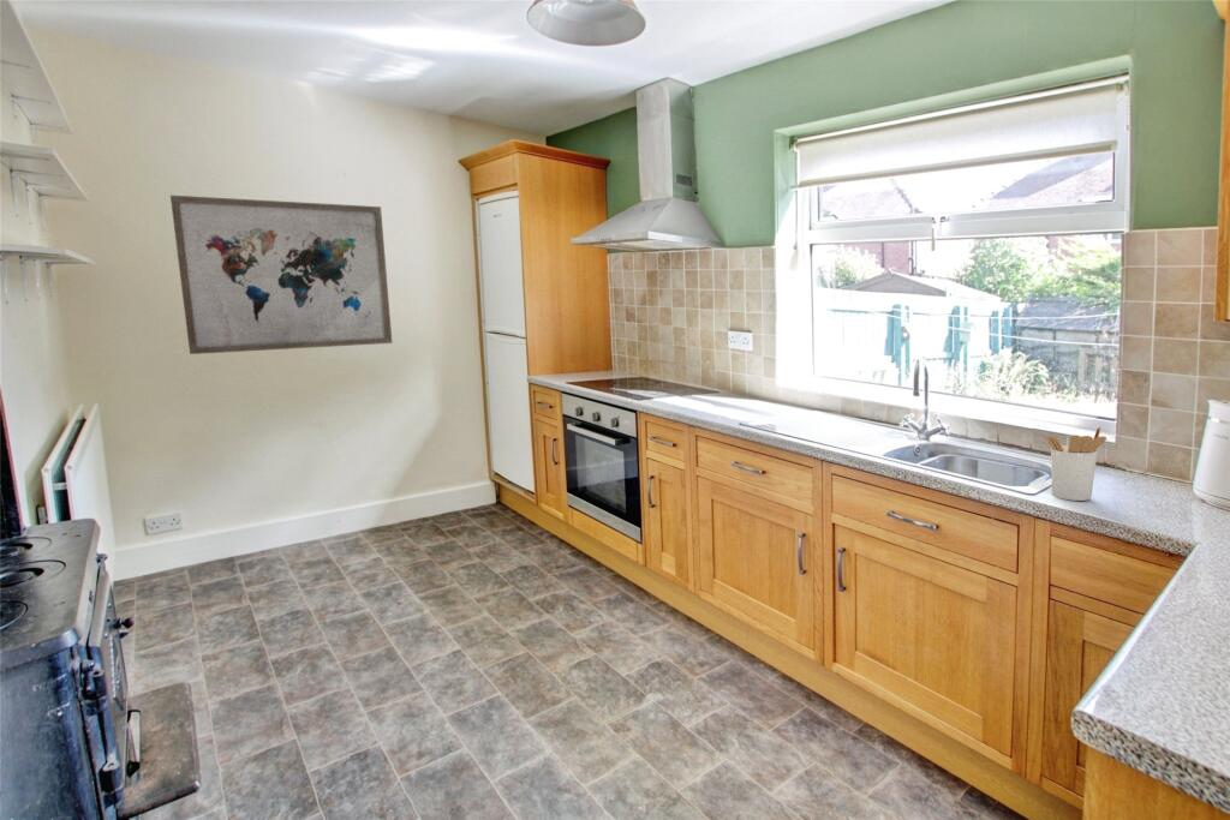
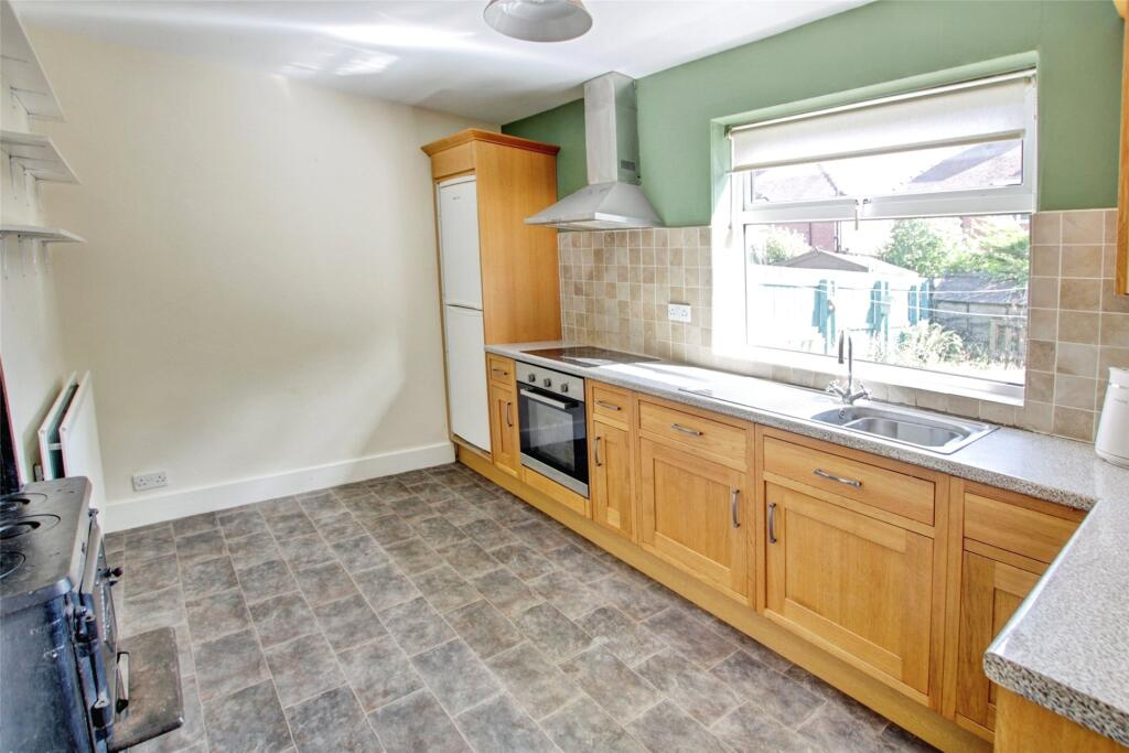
- utensil holder (1077, 463)
- wall art (291, 275)
